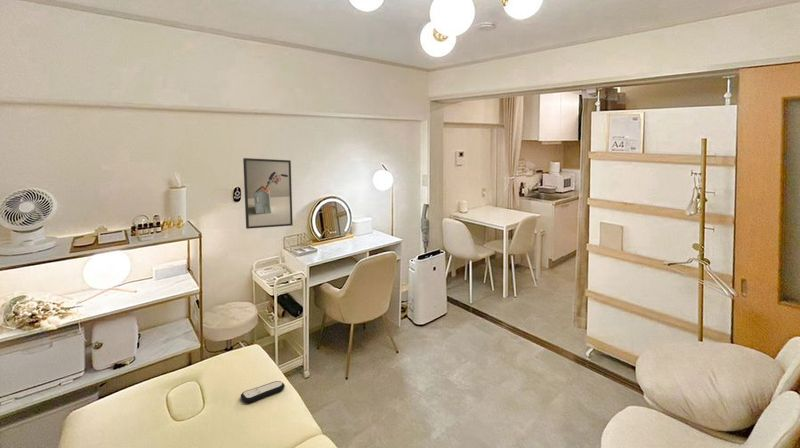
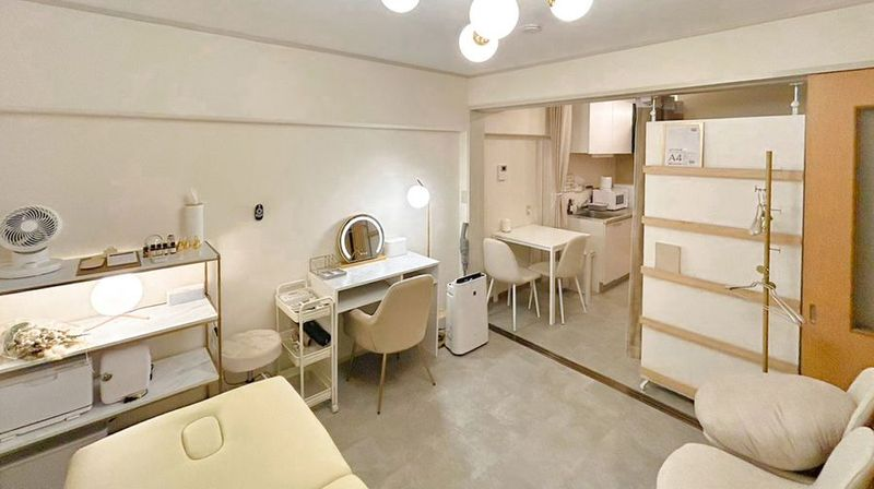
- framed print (269, 193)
- remote control (263, 391)
